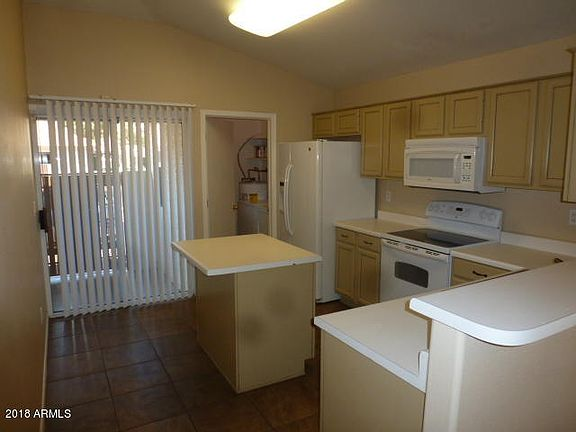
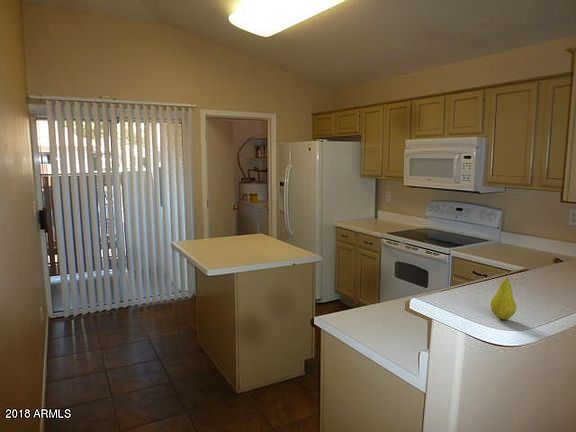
+ fruit (504, 295)
